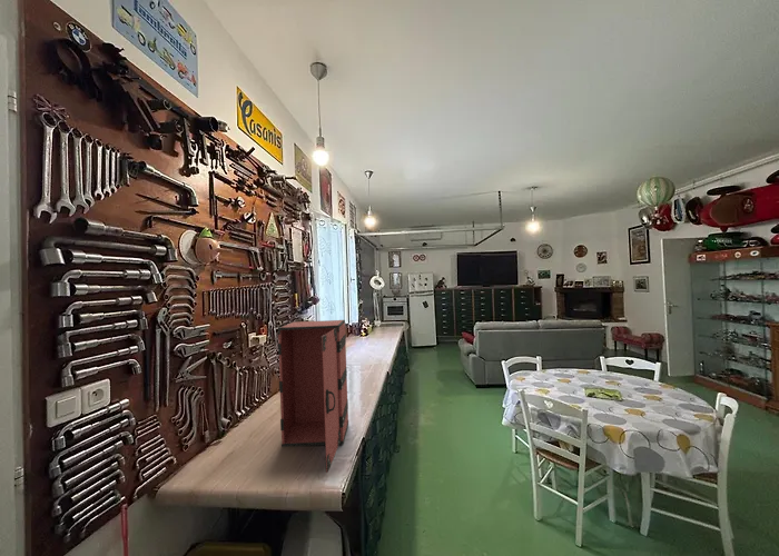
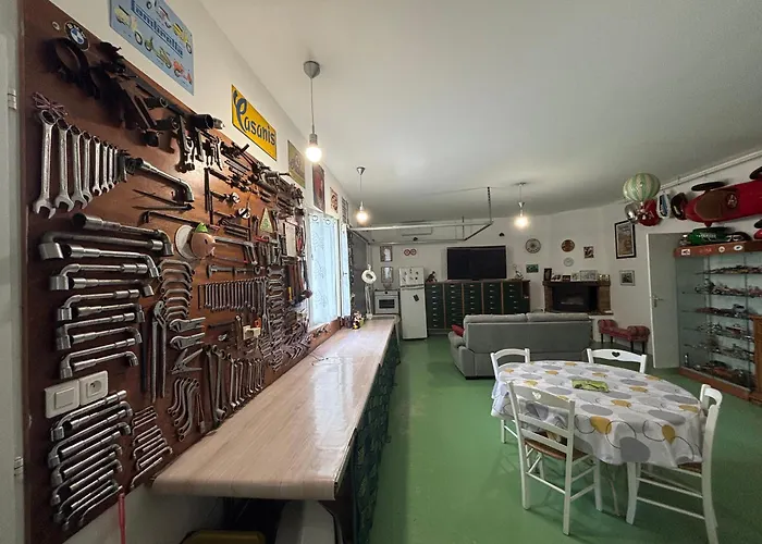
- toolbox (314, 381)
